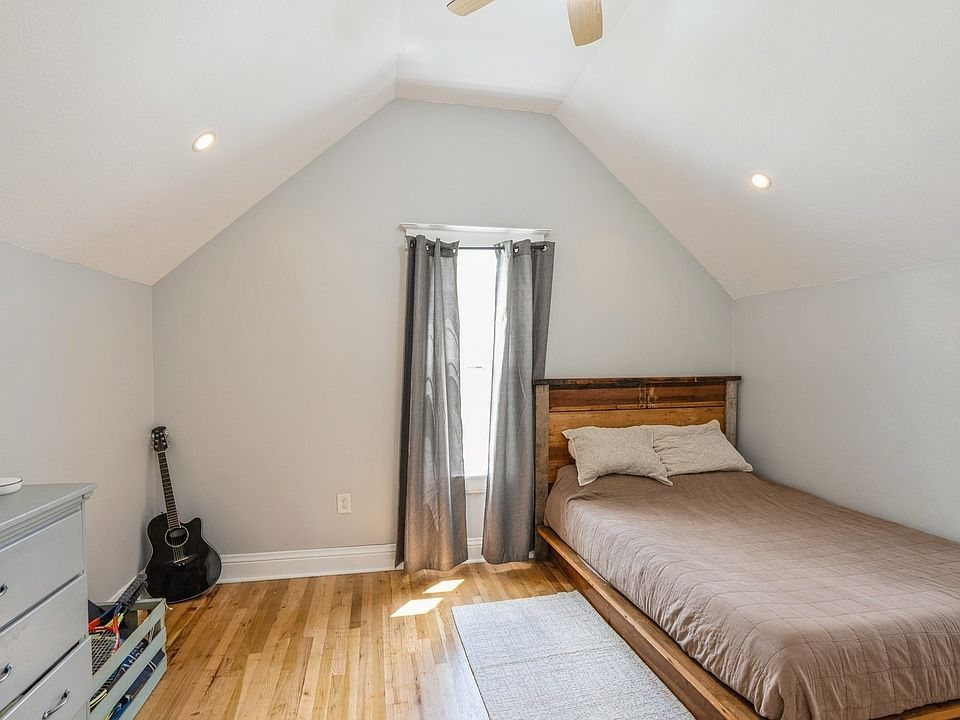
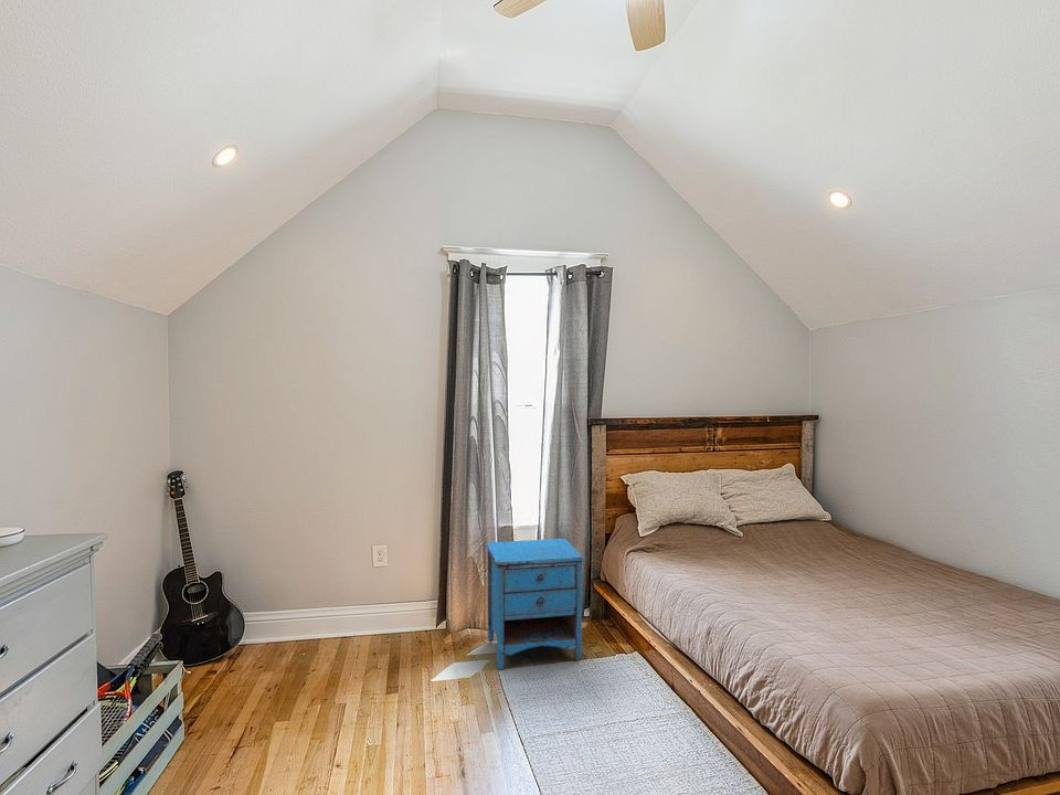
+ nightstand (532, 600)
